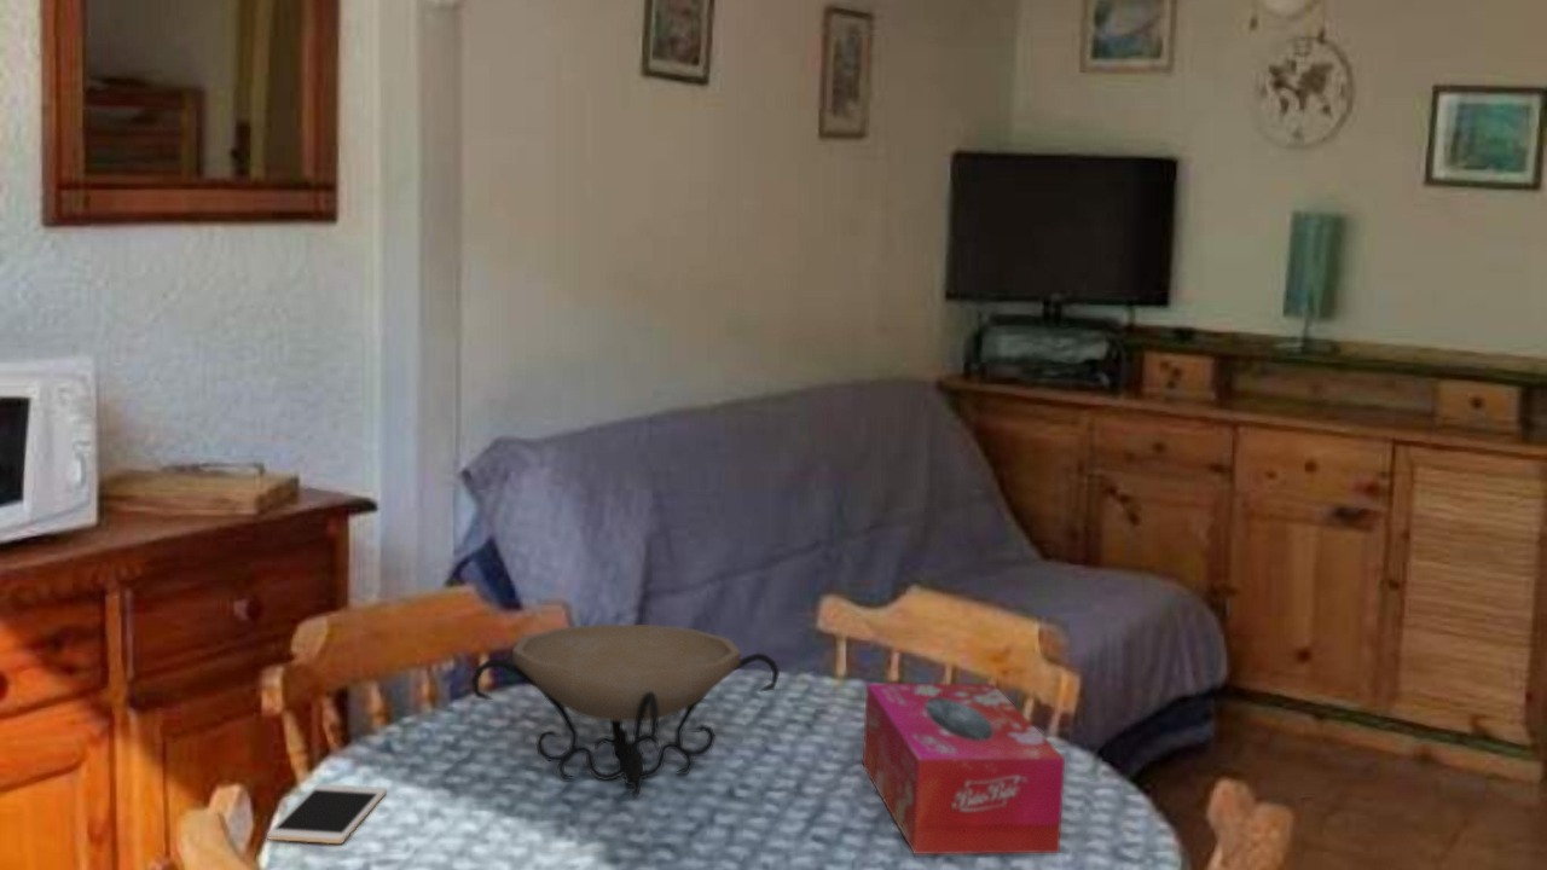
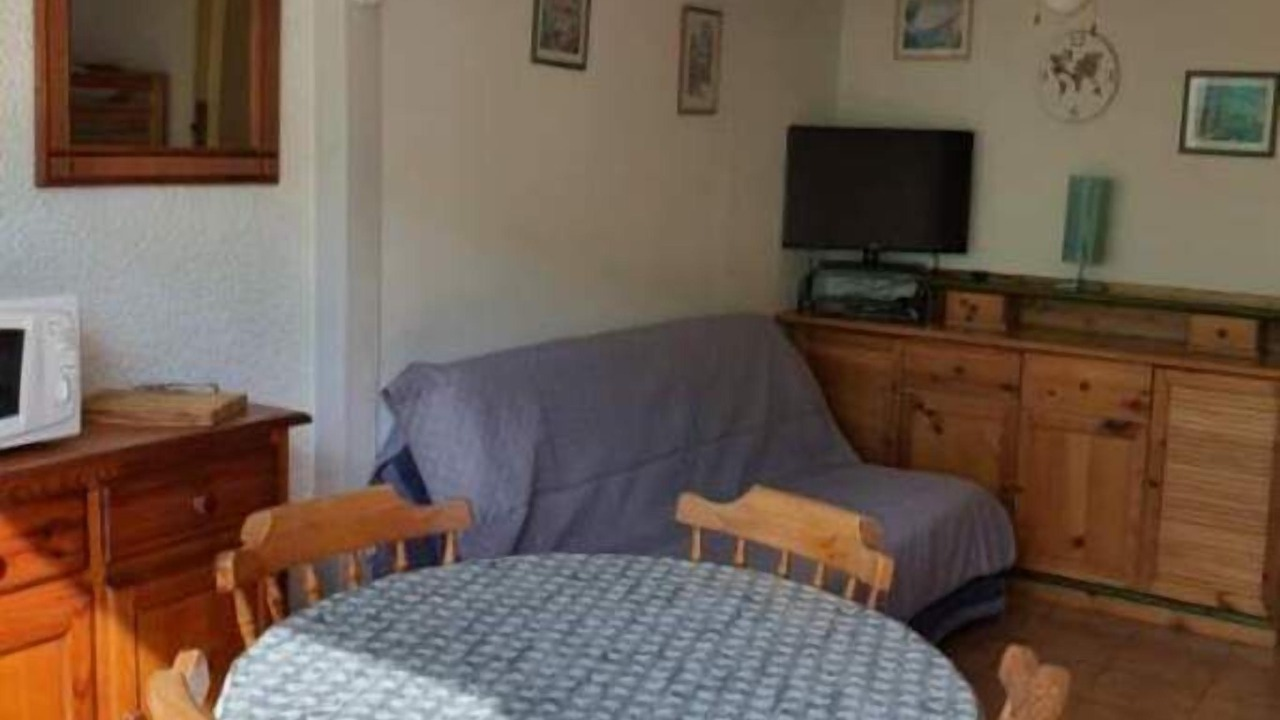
- cell phone (329, 812)
- tissue box (956, 762)
- decorative bowl (627, 713)
